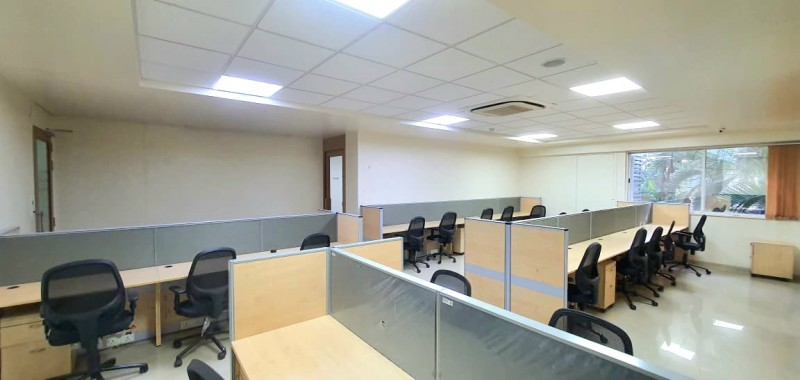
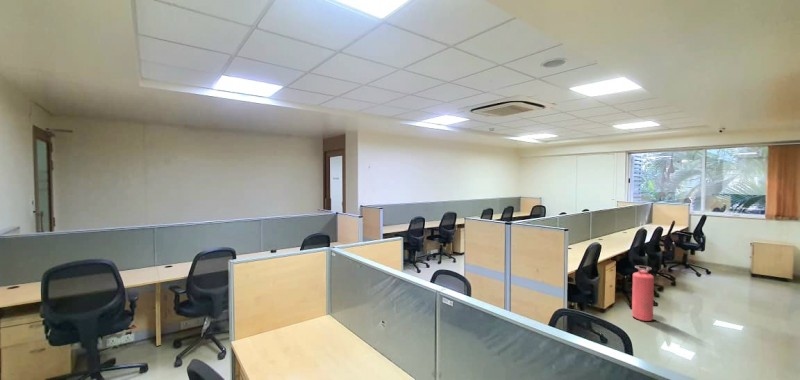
+ fire extinguisher (642, 292)
